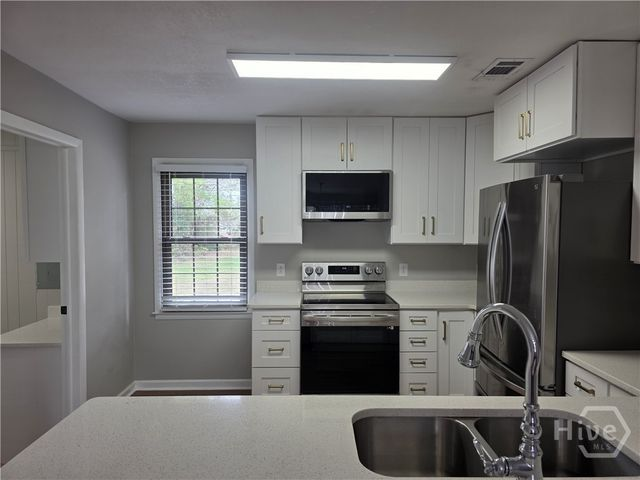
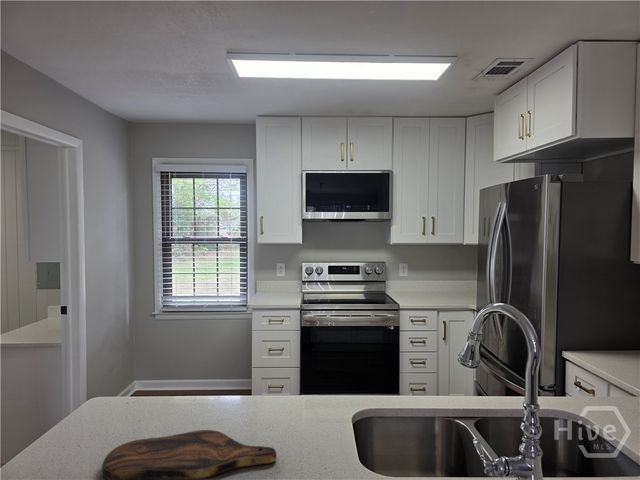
+ cutting board (193, 453)
